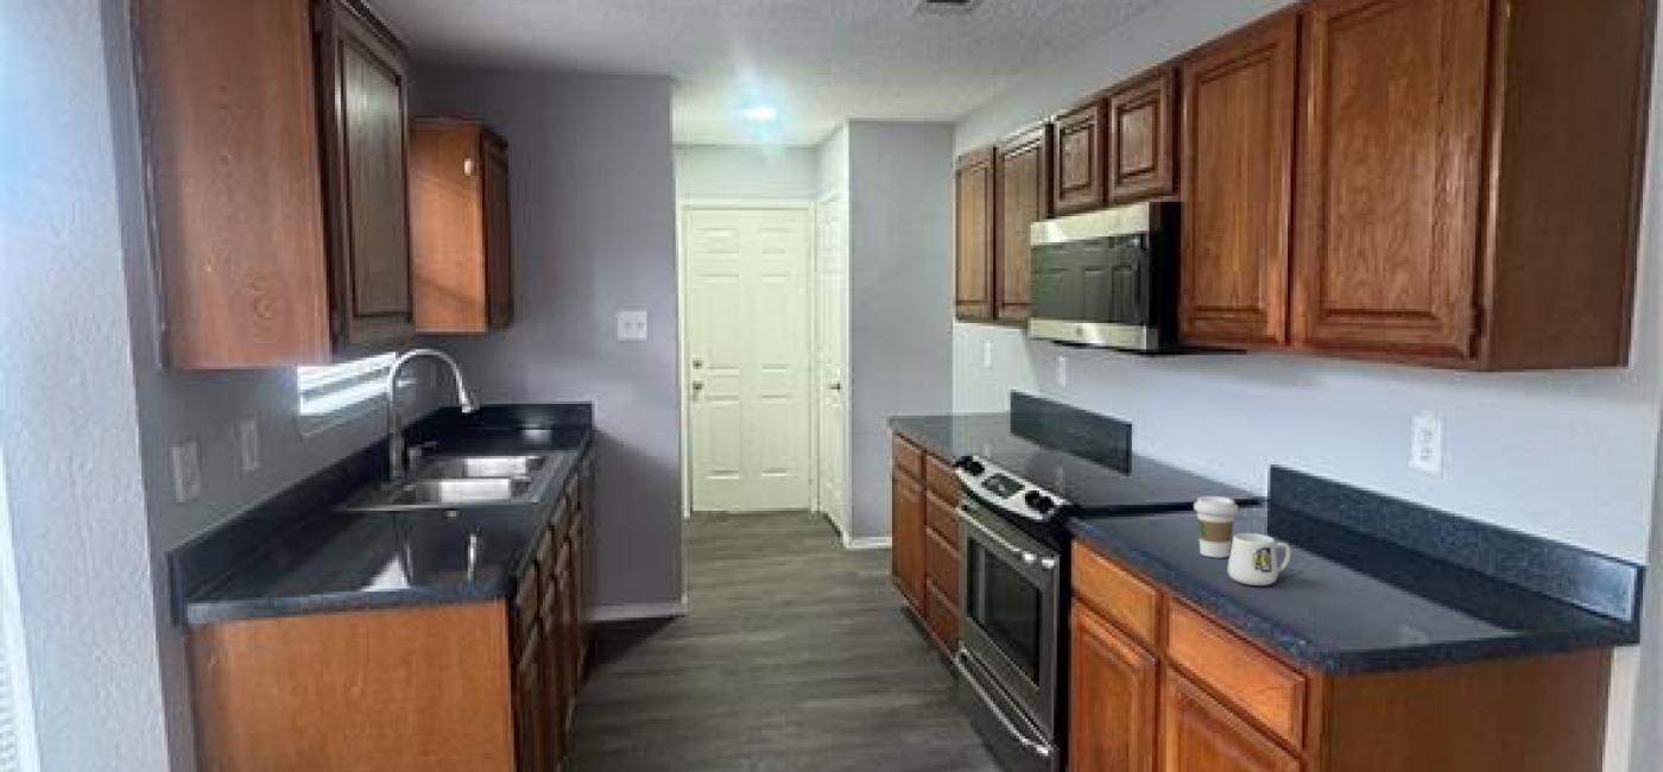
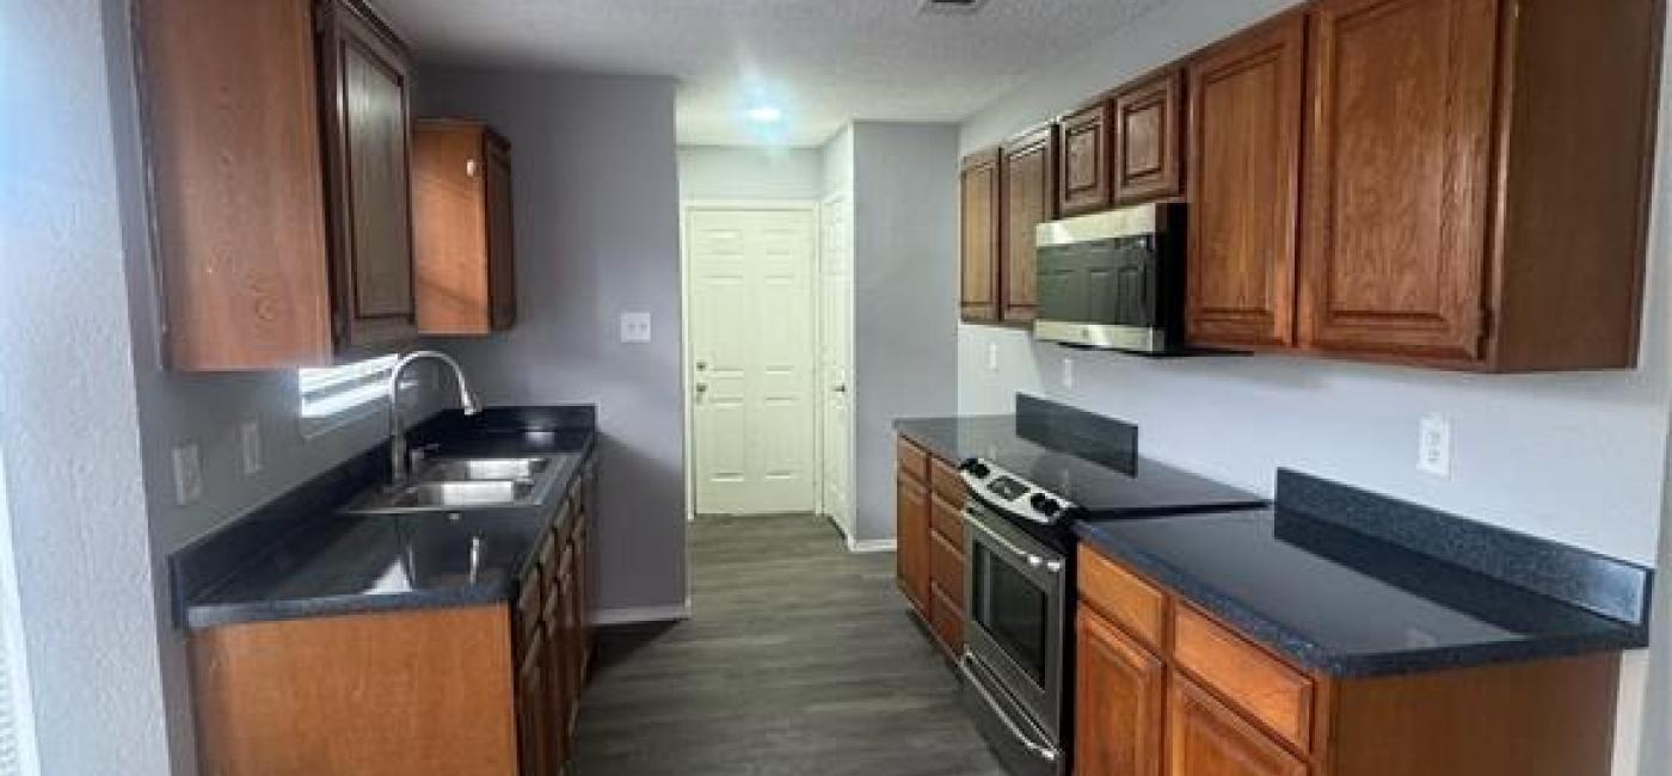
- mug (1260, 558)
- coffee cup (1215, 526)
